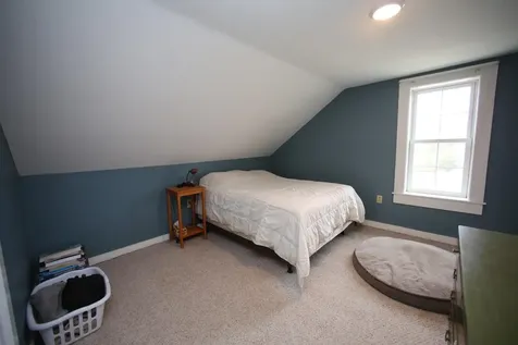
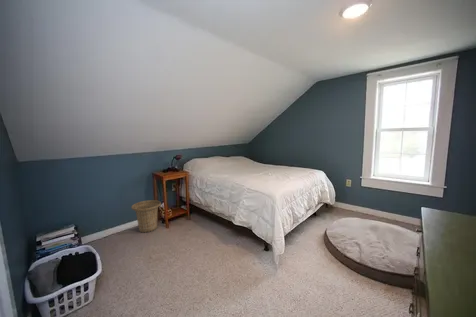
+ basket (147, 216)
